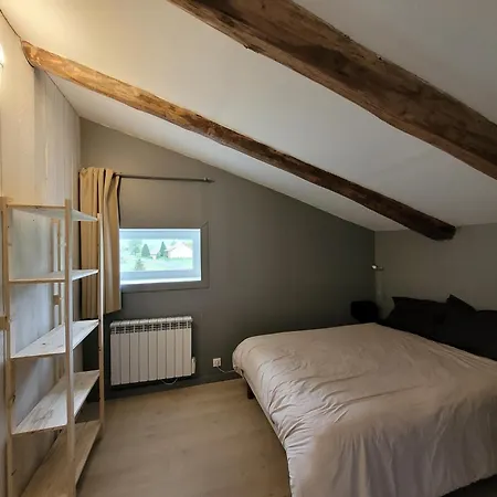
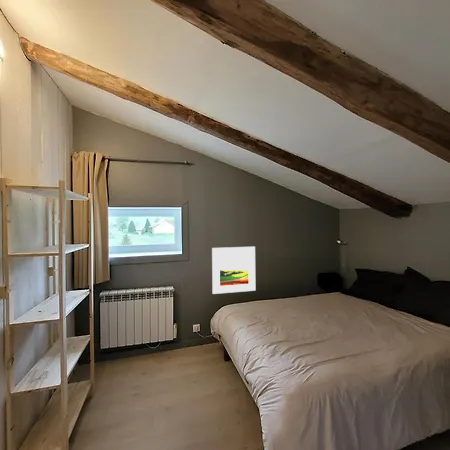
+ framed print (234, 269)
